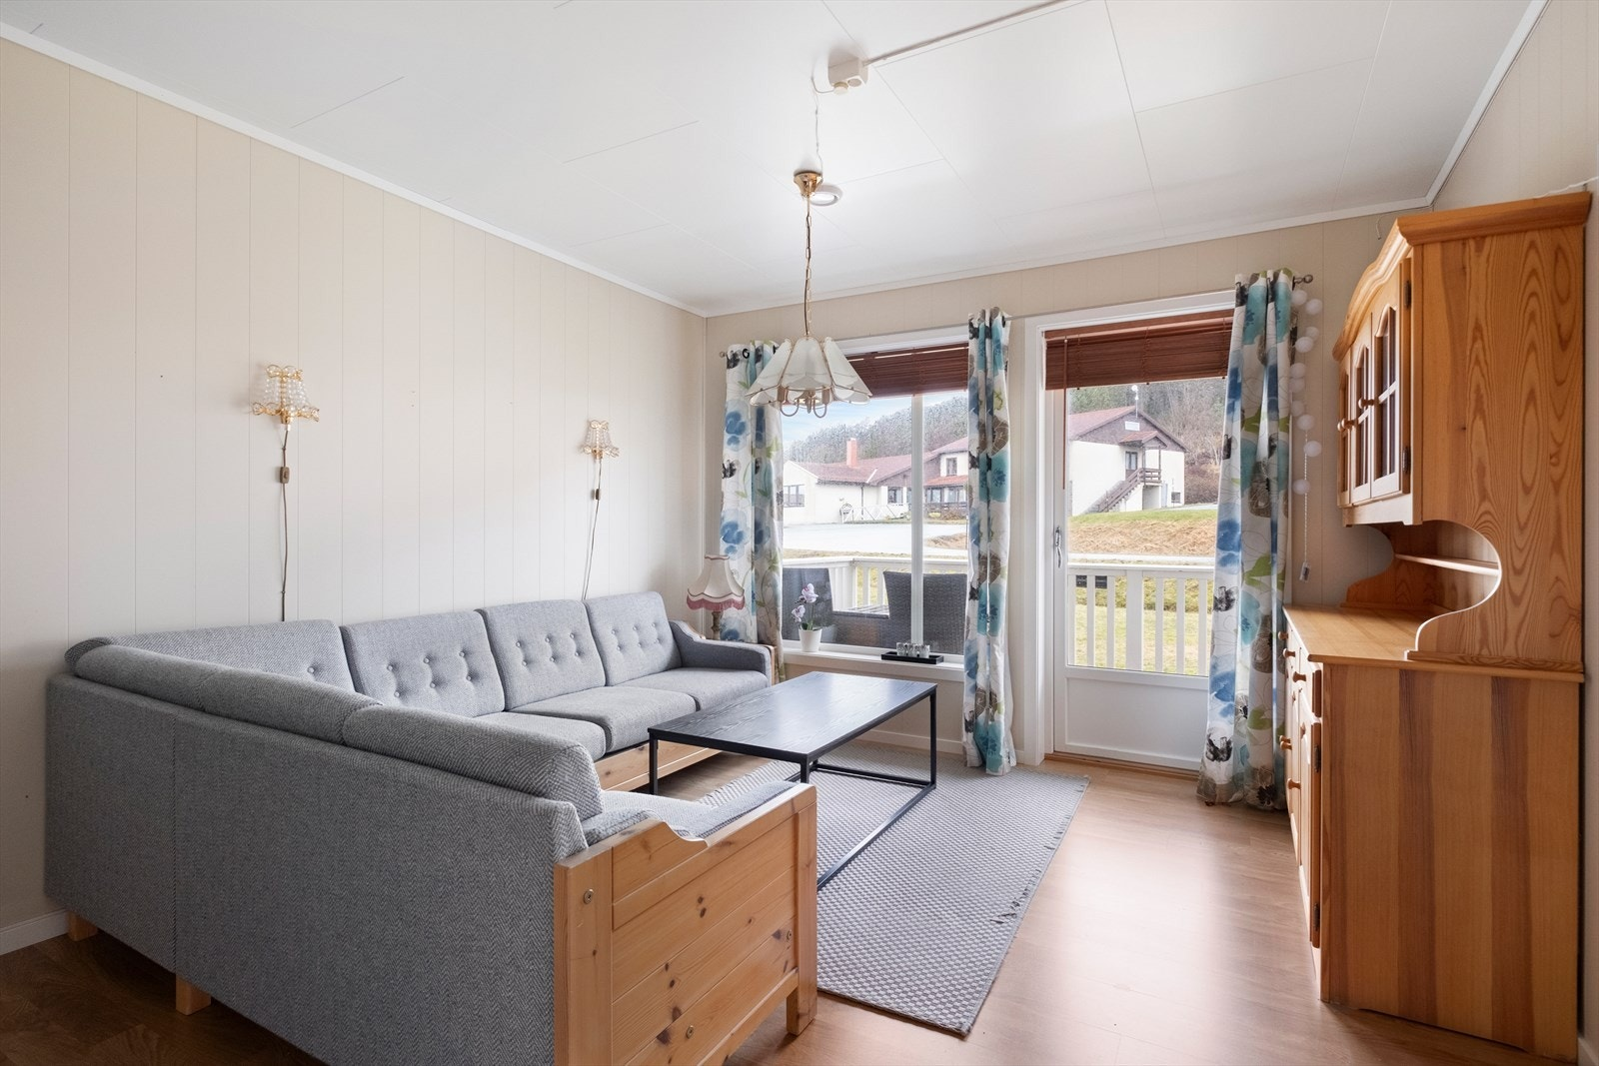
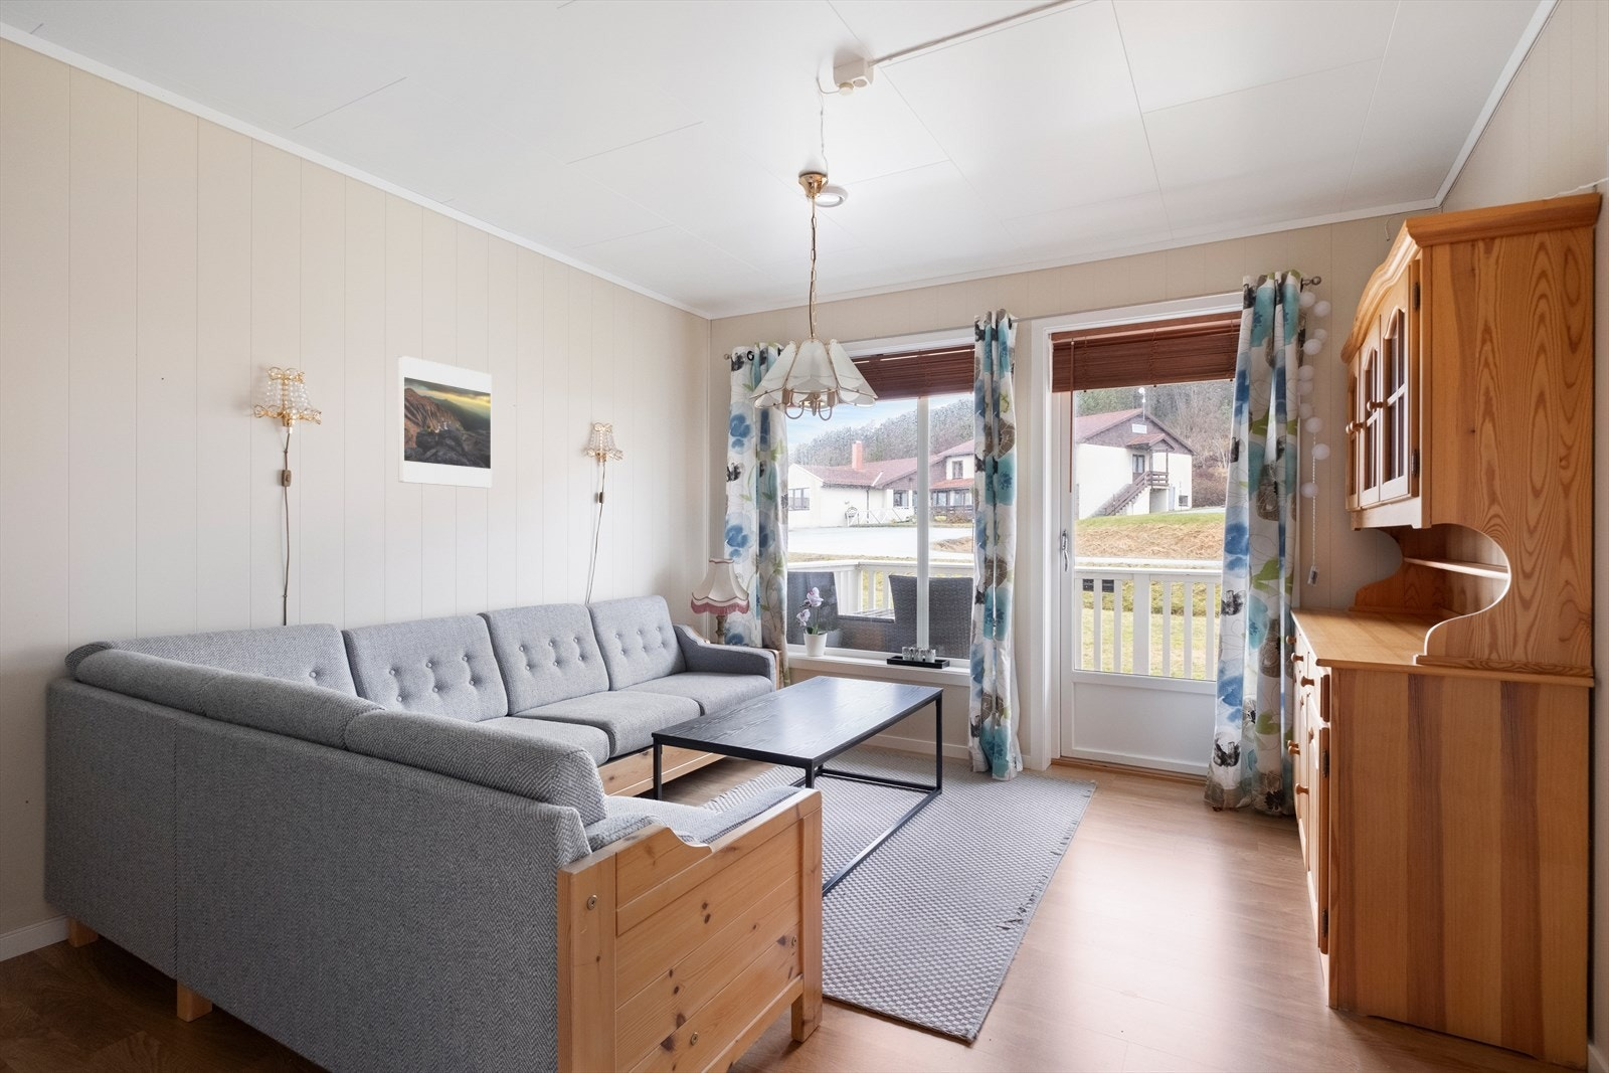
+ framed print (447, 425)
